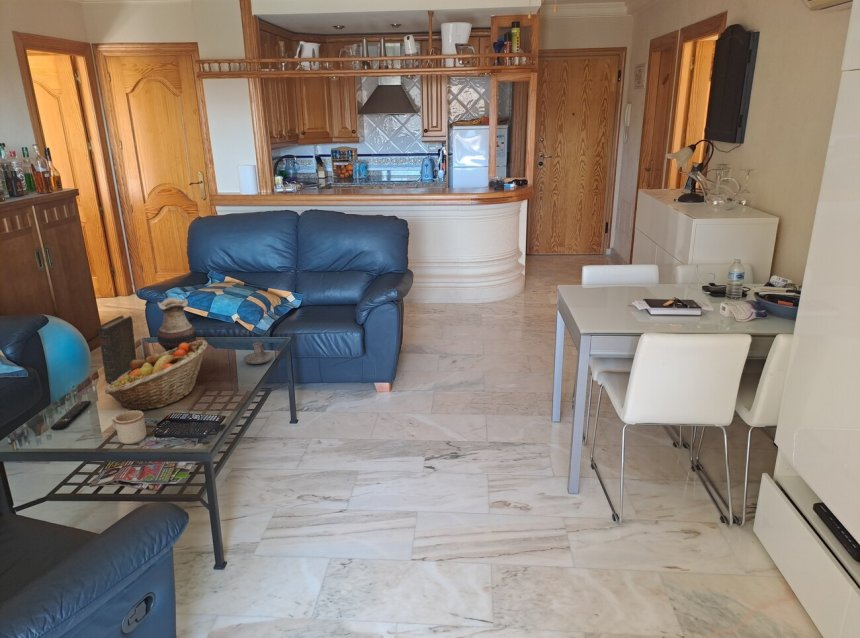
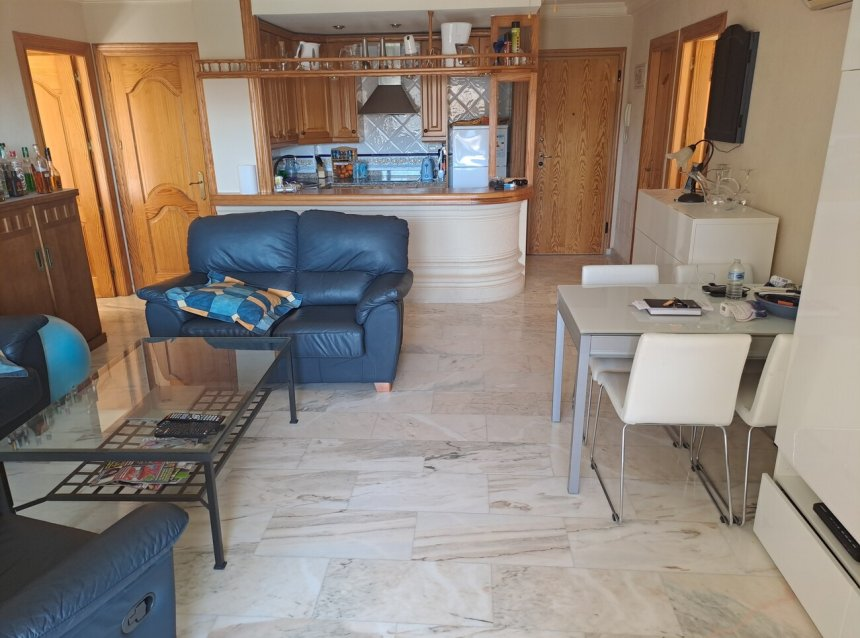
- book (118, 348)
- candle holder (258, 351)
- remote control (72, 414)
- vase (175, 327)
- mug (127, 427)
- fruit basket (160, 372)
